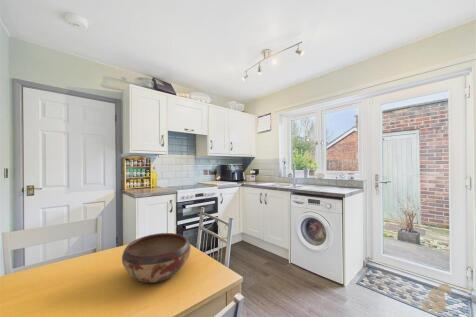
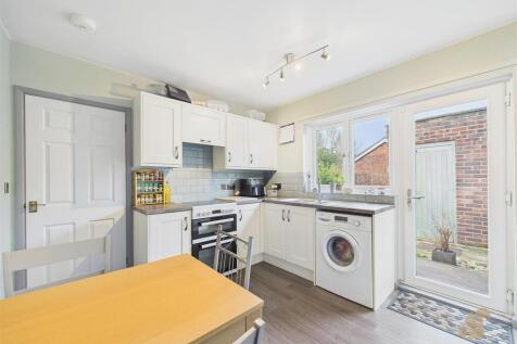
- decorative bowl (158, 257)
